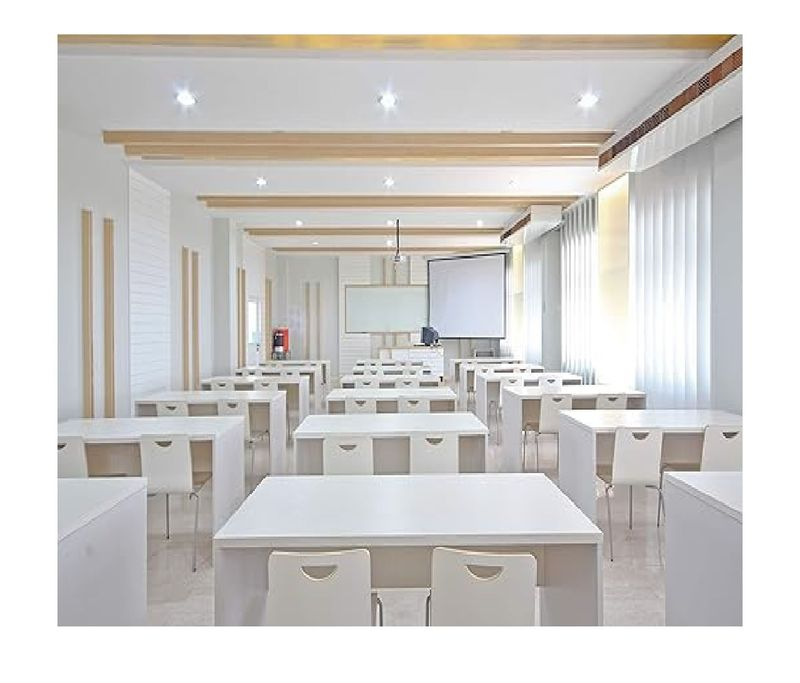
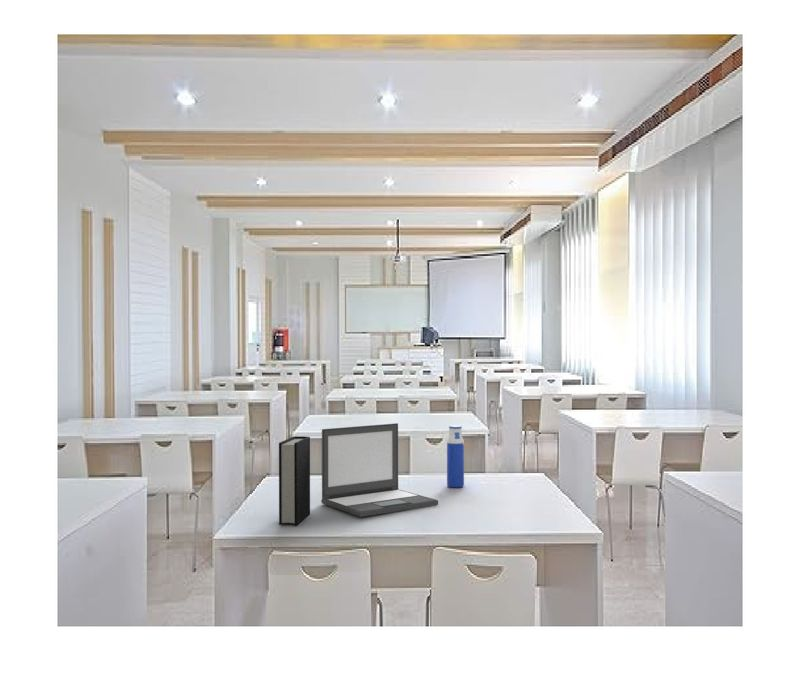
+ book (295, 479)
+ water bottle (455, 455)
+ laptop (379, 466)
